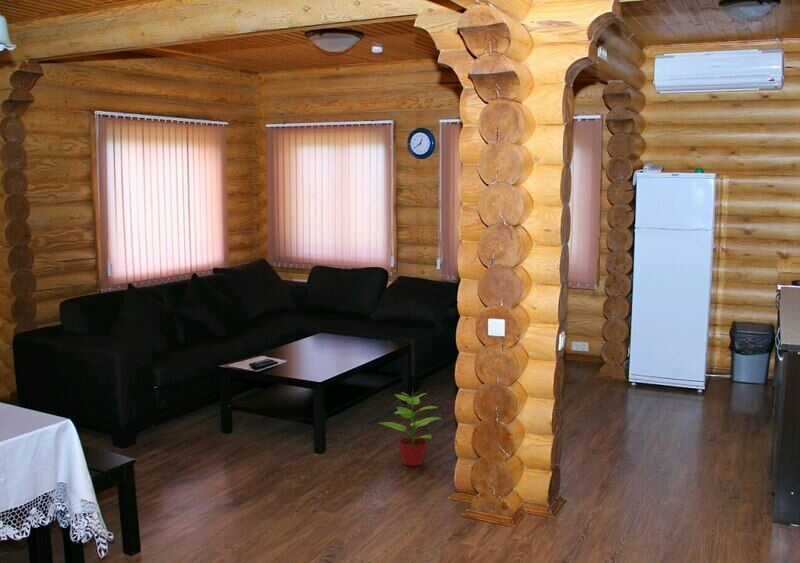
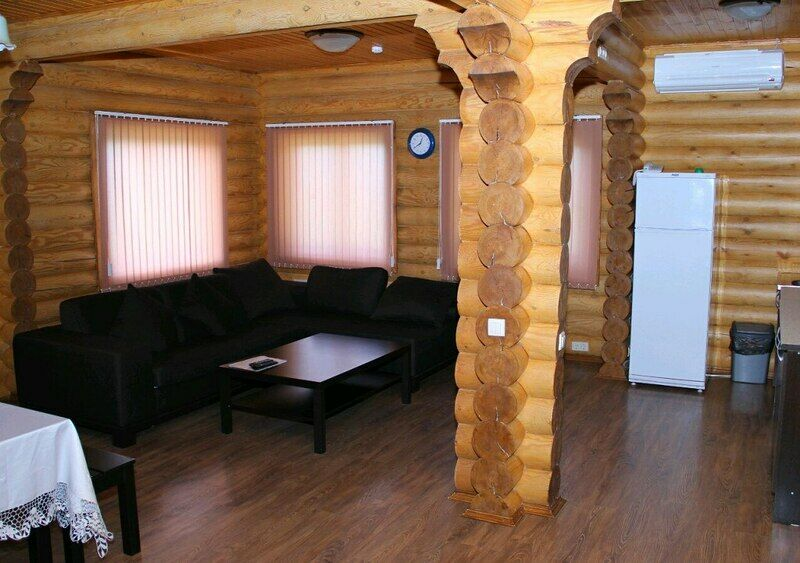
- potted plant (410, 424)
